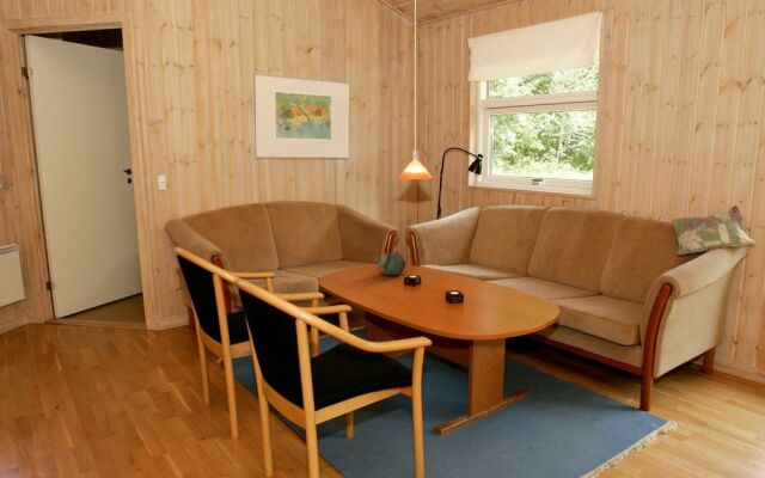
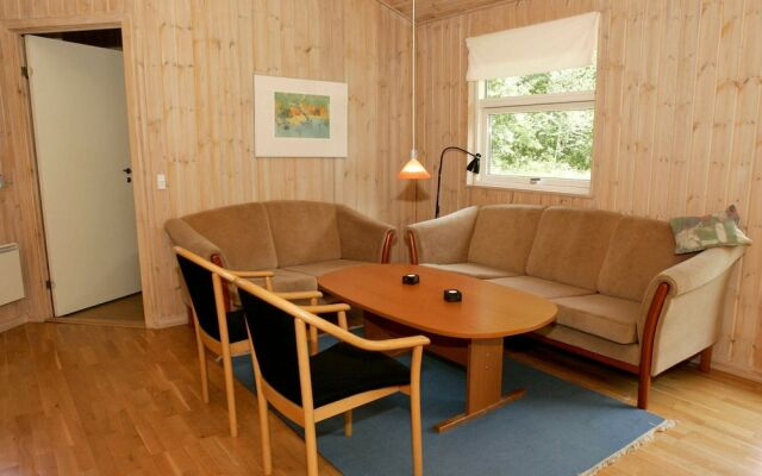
- teapot (391, 262)
